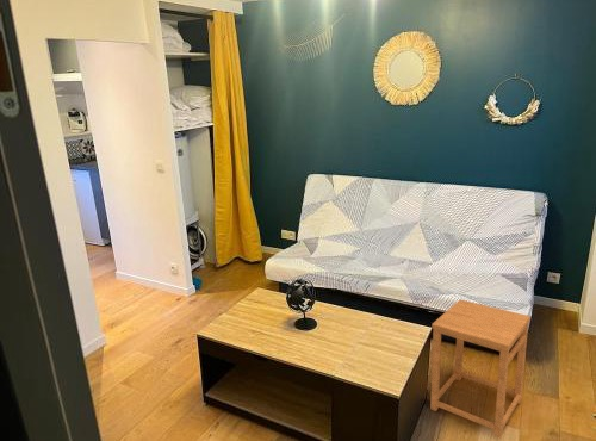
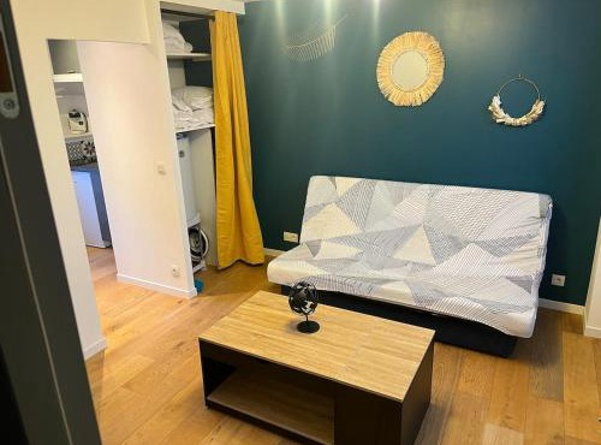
- side table (474, 375)
